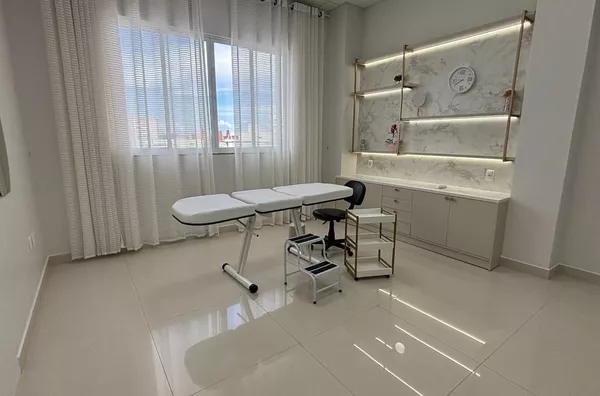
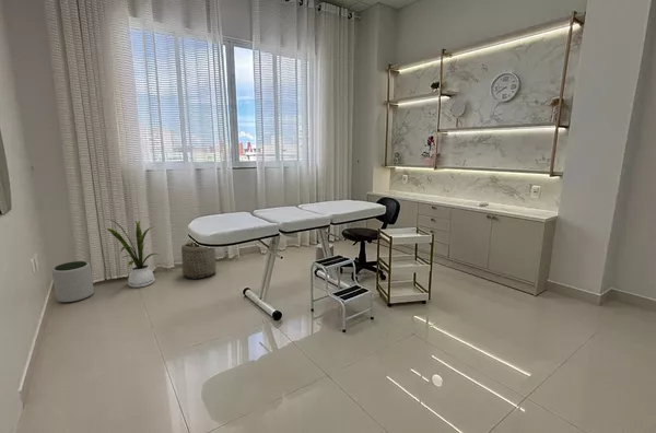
+ basket (198, 256)
+ plant pot (73, 281)
+ house plant (134, 250)
